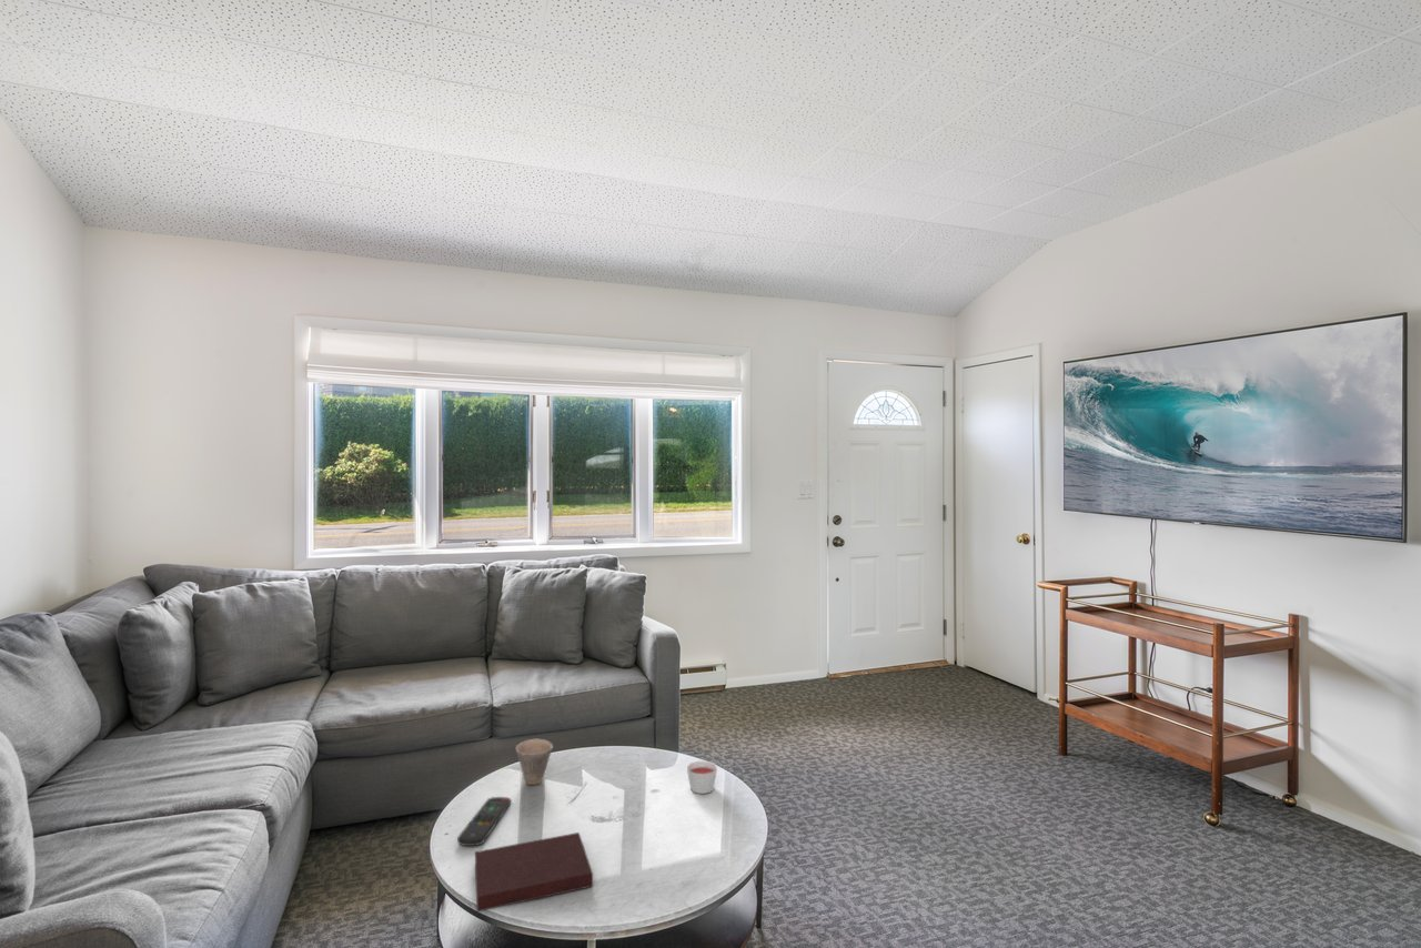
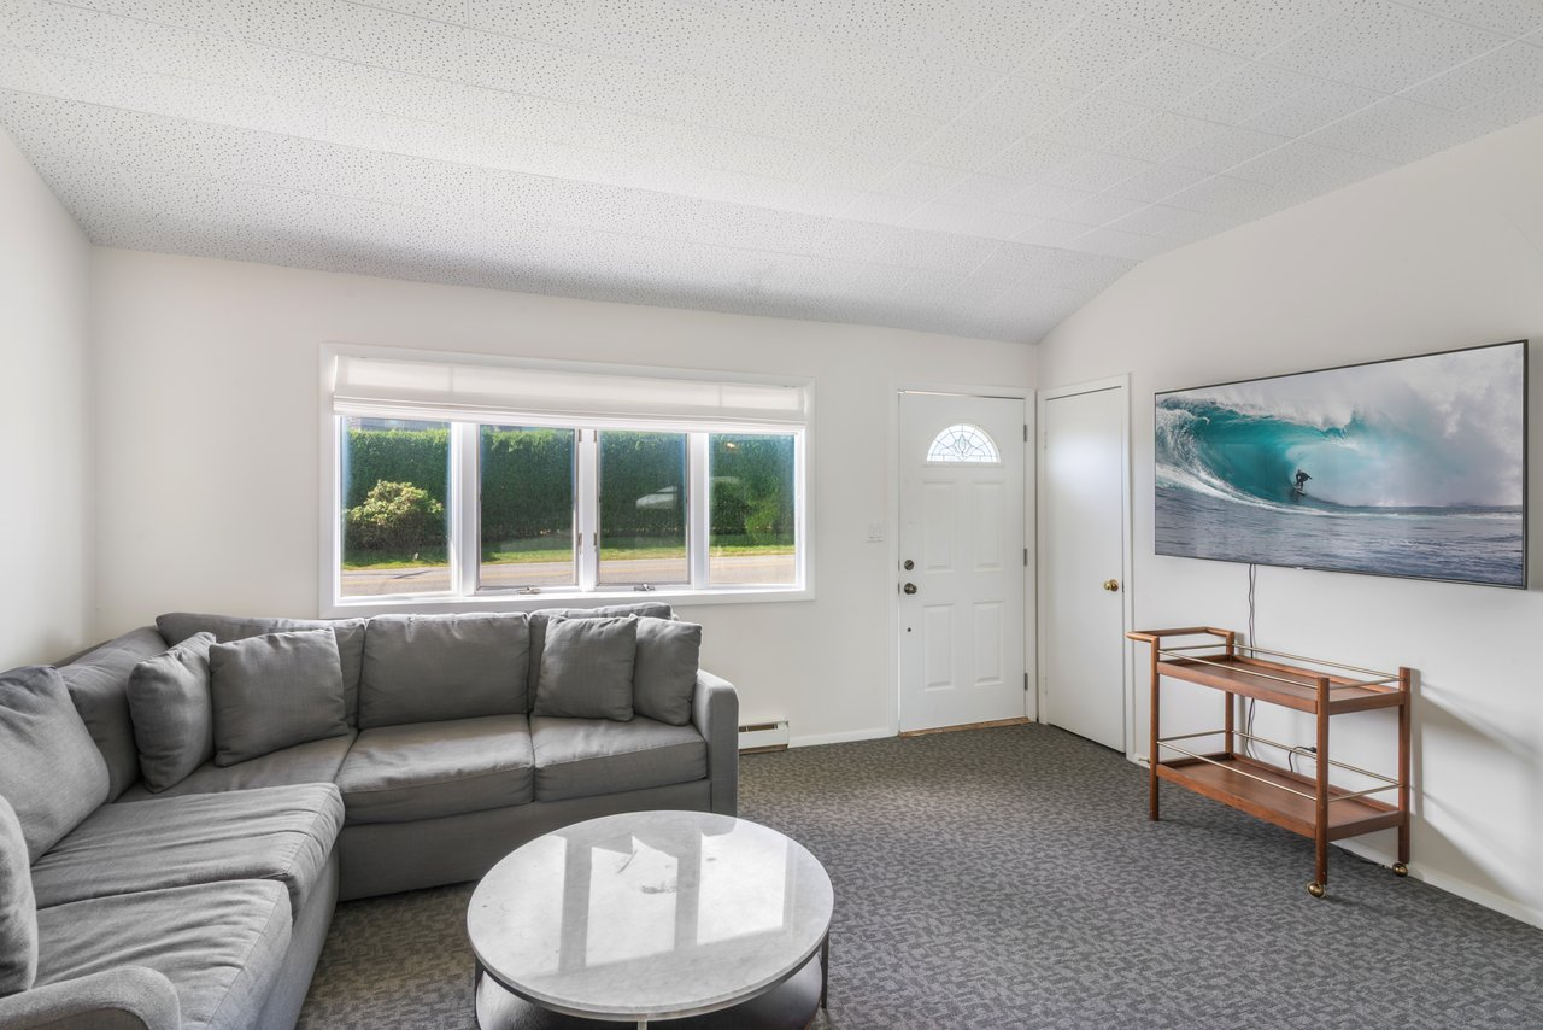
- candle (702, 777)
- cup (534, 764)
- remote control (485, 819)
- notebook (532, 868)
